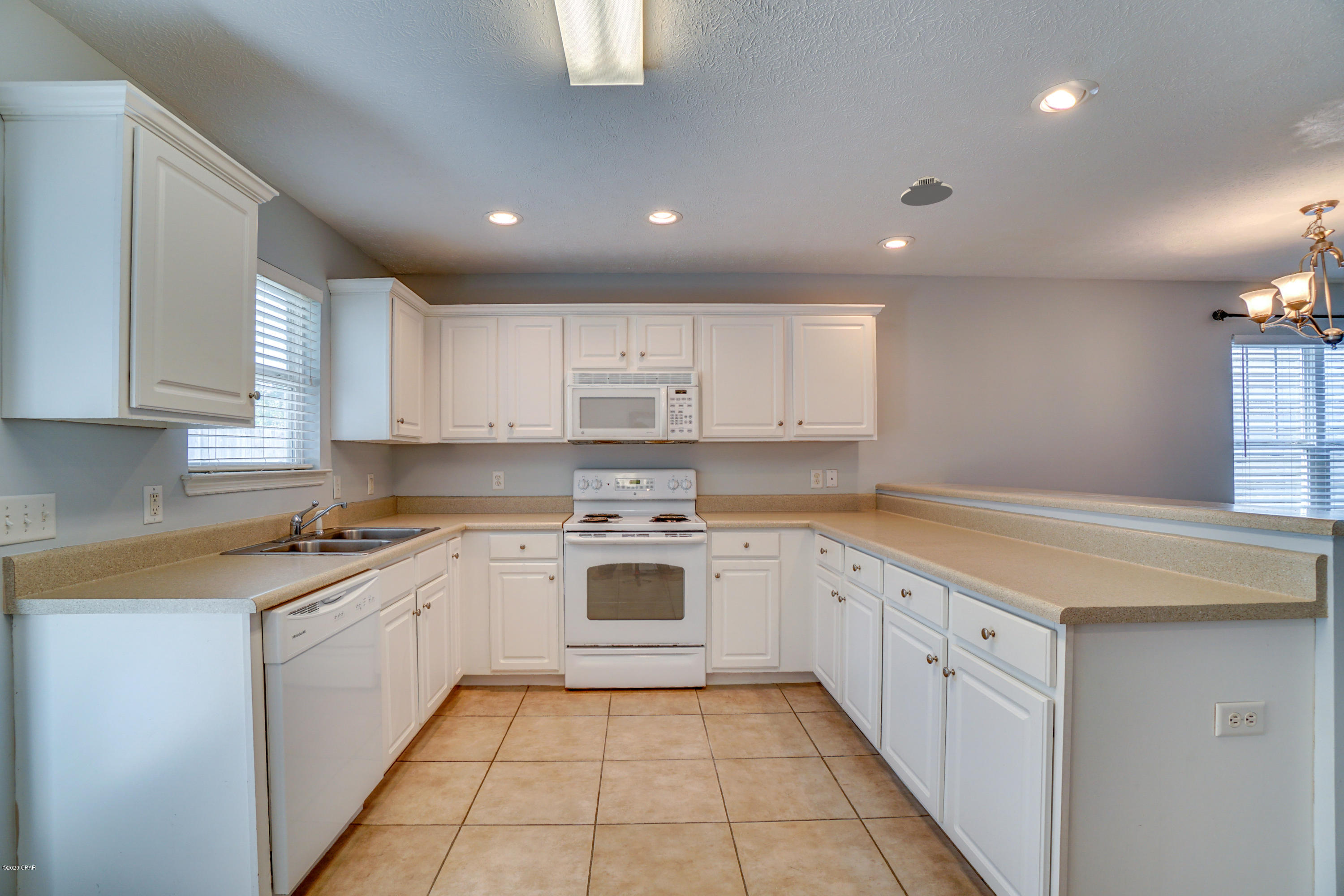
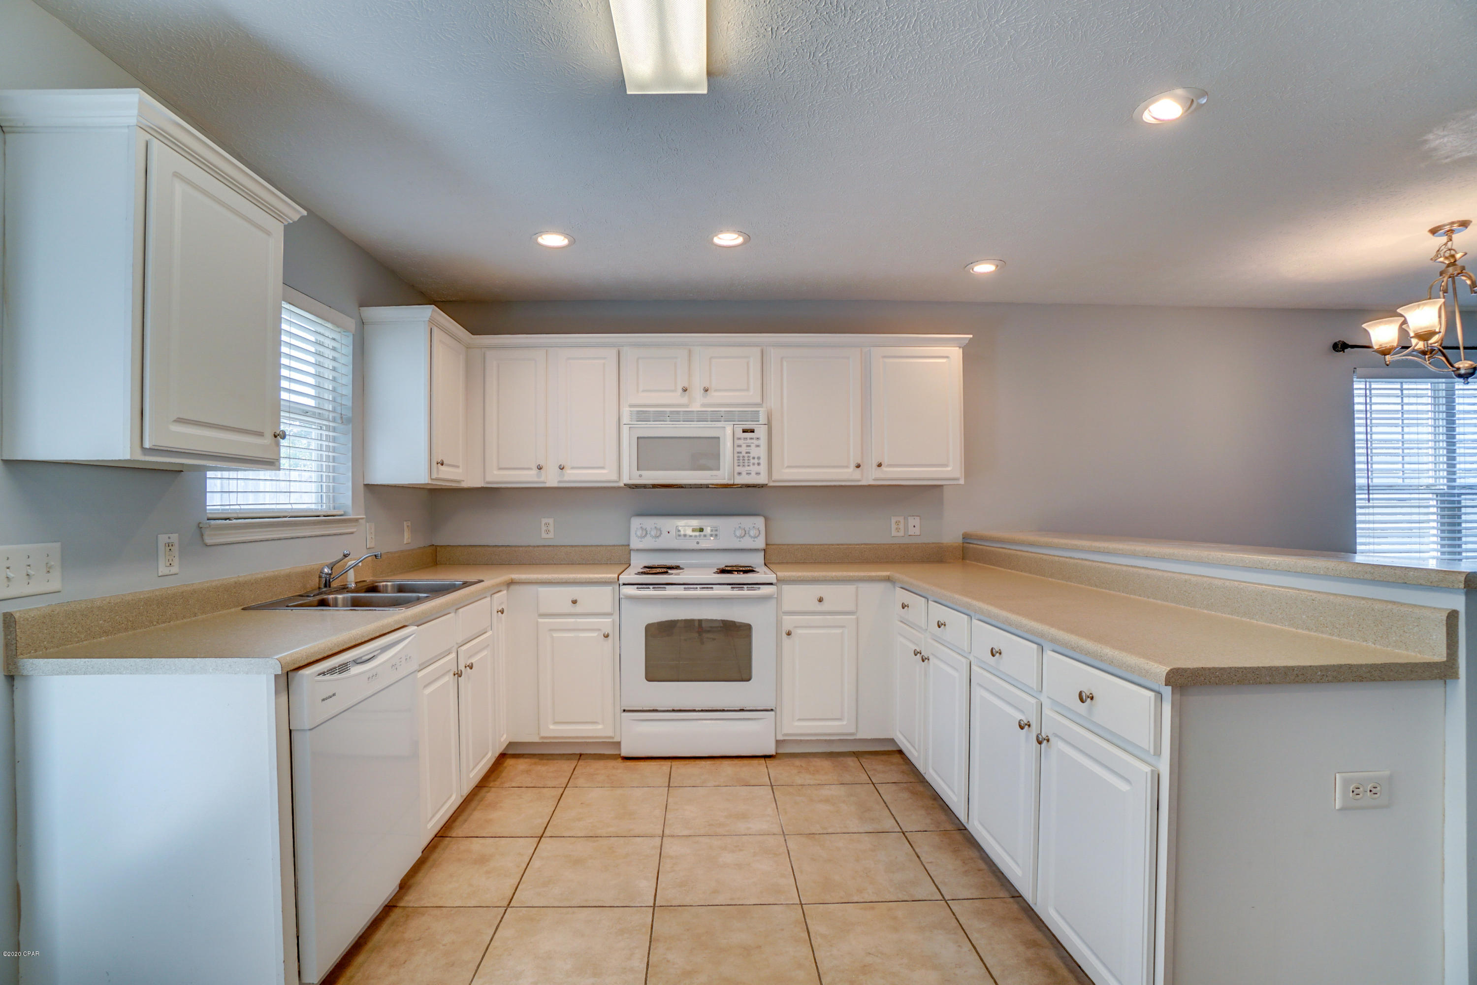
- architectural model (926, 185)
